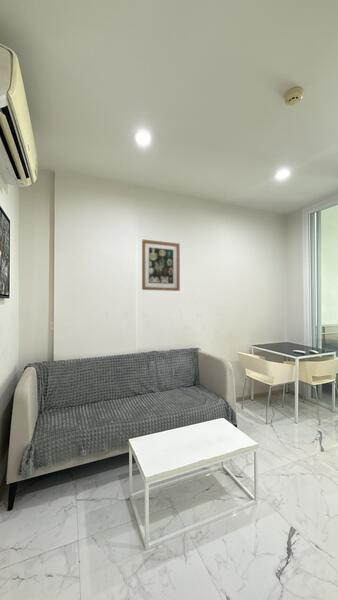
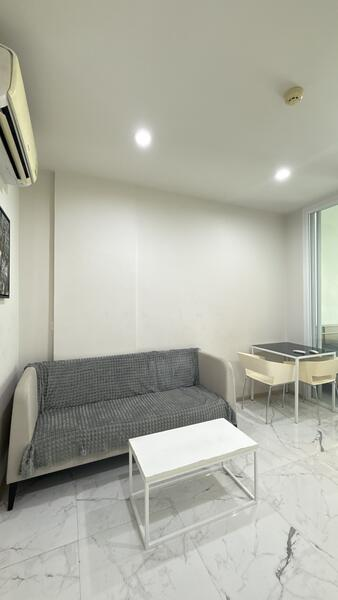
- wall art (161, 265)
